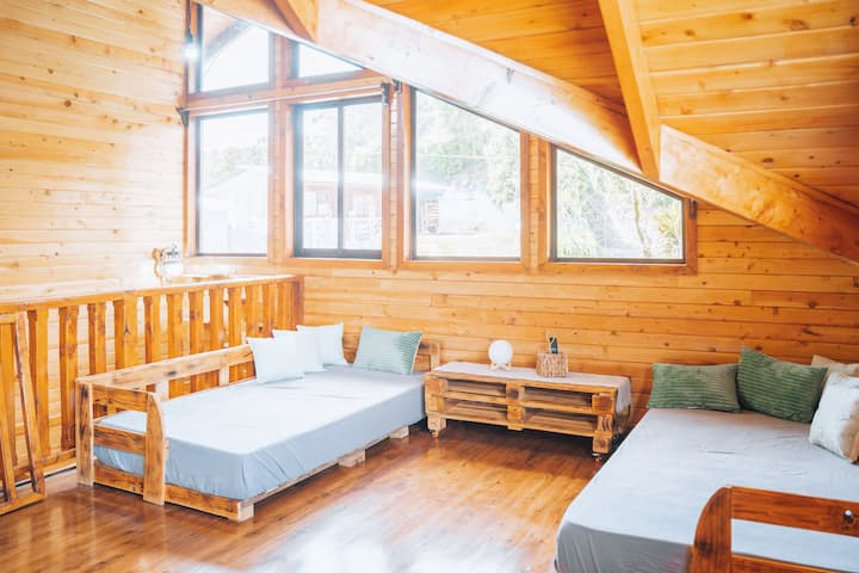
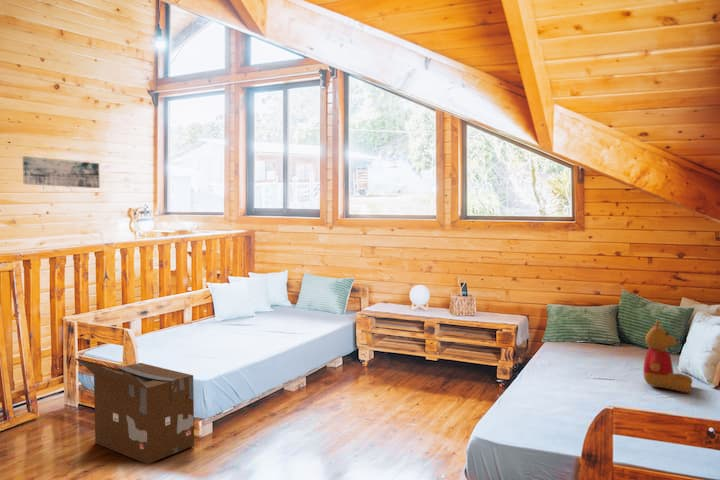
+ stuffed bear (667, 354)
+ wall art (63, 173)
+ cardboard box (135, 402)
